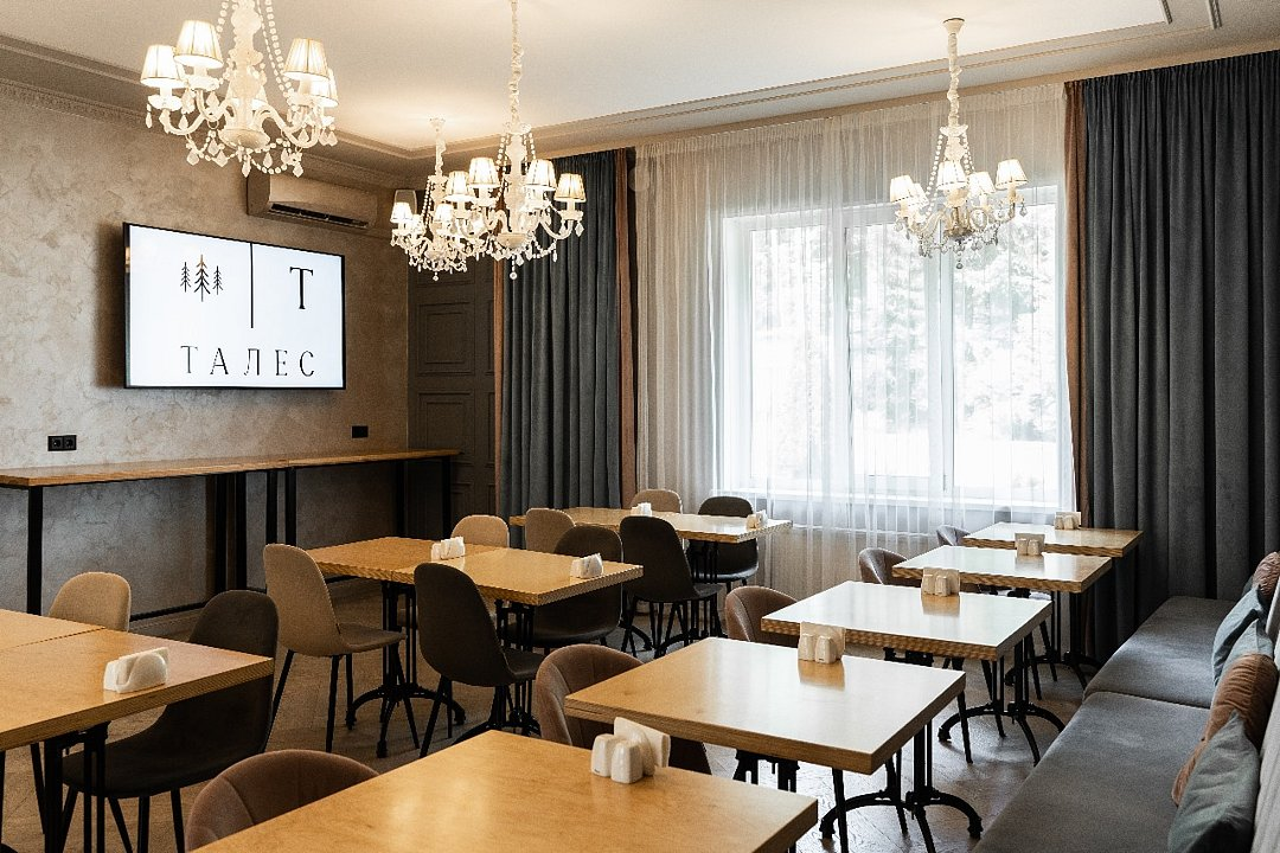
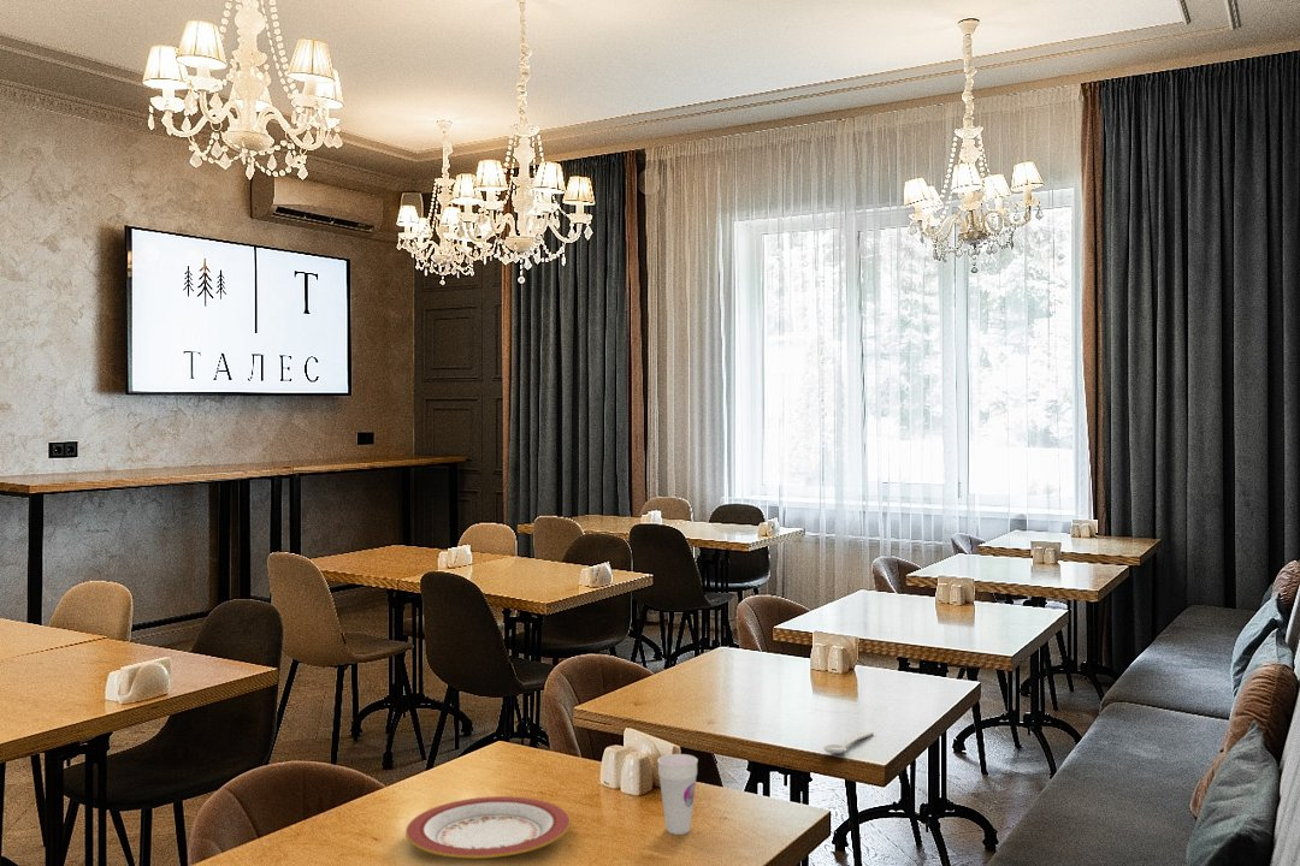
+ plate (489, 830)
+ cup (678, 795)
+ spoon (847, 740)
